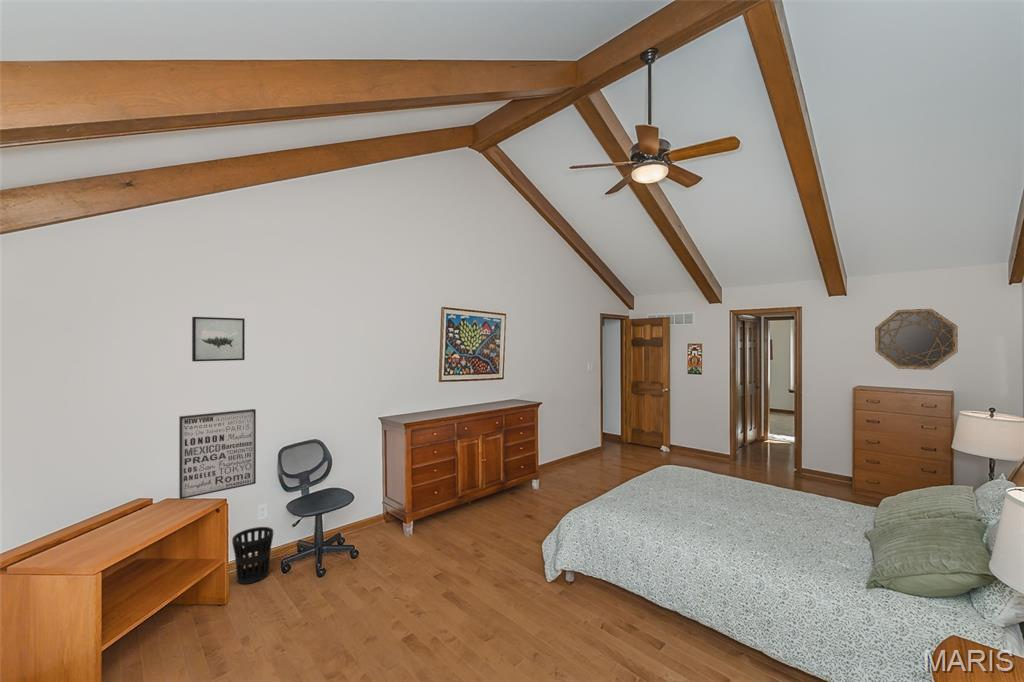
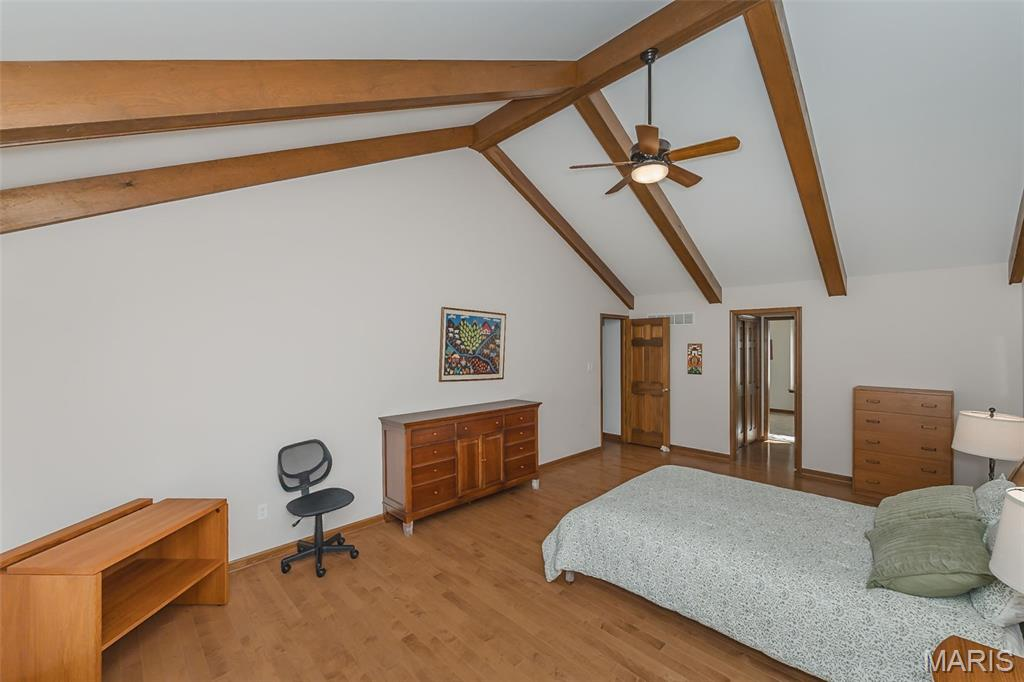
- wastebasket (253, 555)
- wall art (219, 339)
- home mirror (914, 339)
- wall art (219, 451)
